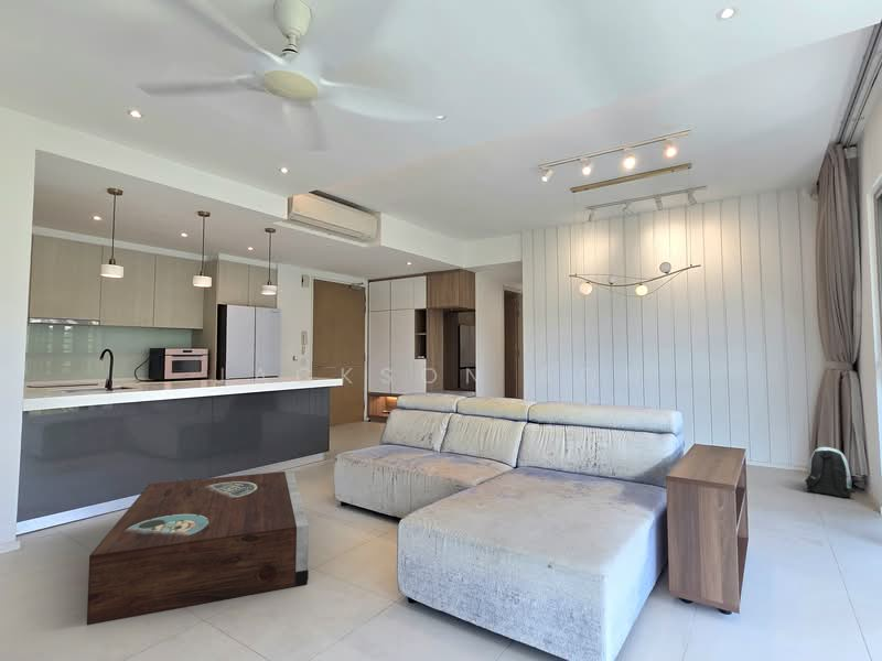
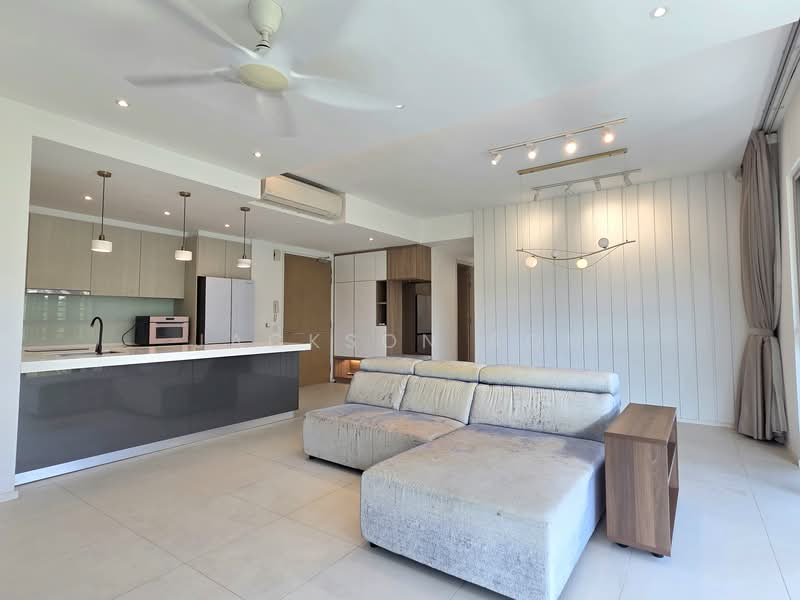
- stereo (218, 527)
- backpack (827, 469)
